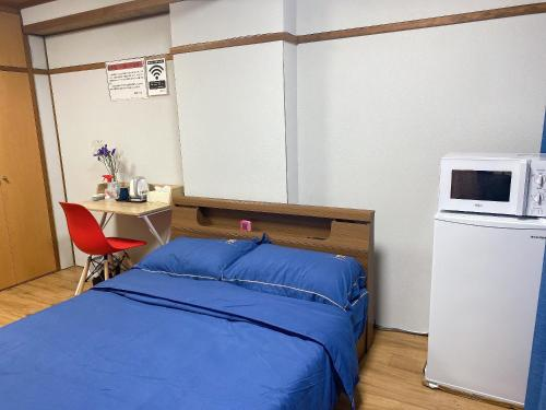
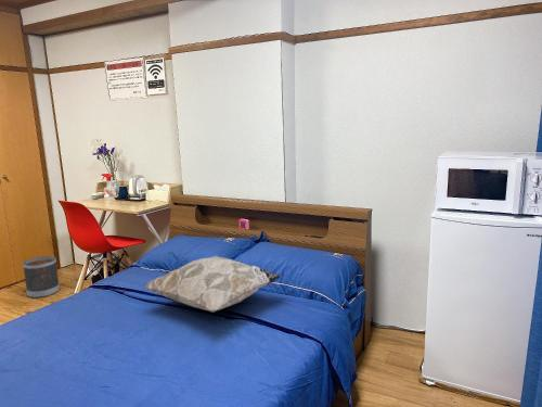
+ wastebasket (40, 276)
+ decorative pillow (214, 281)
